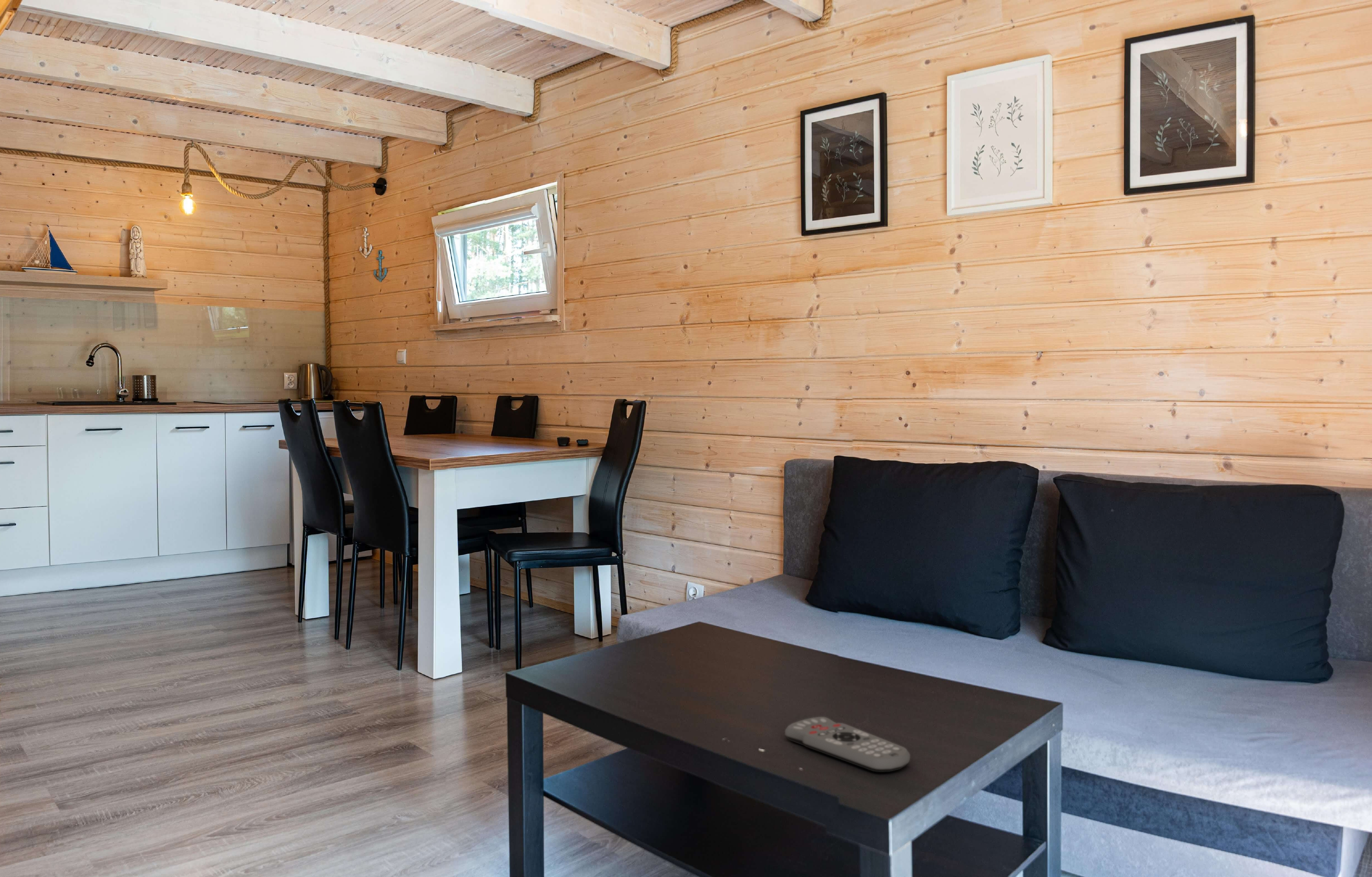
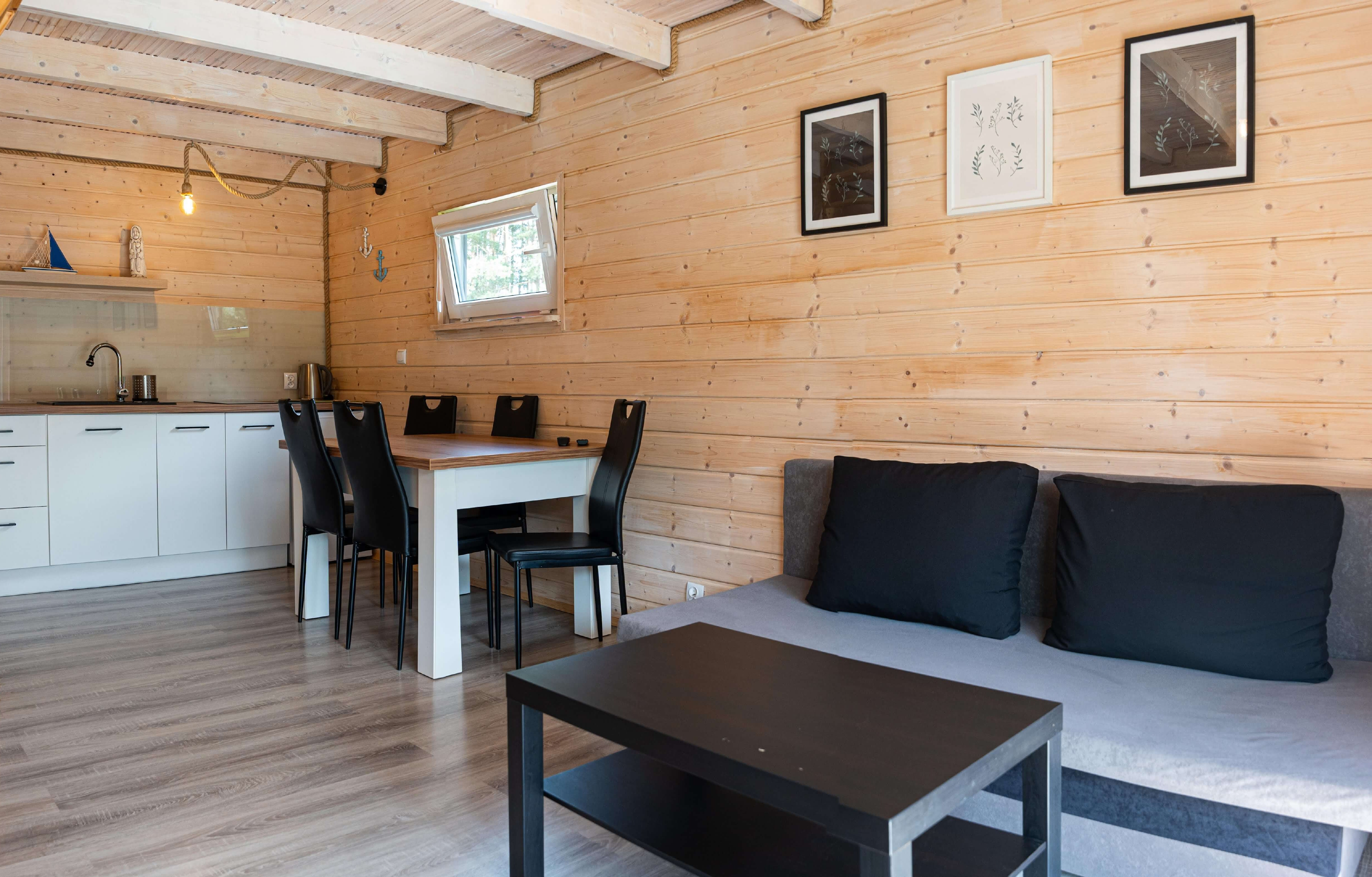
- remote control (848, 744)
